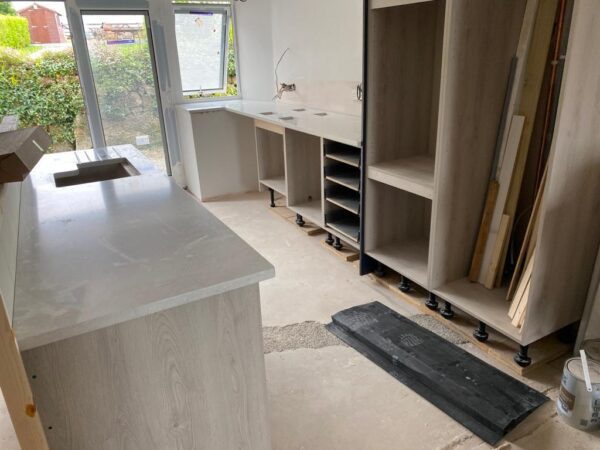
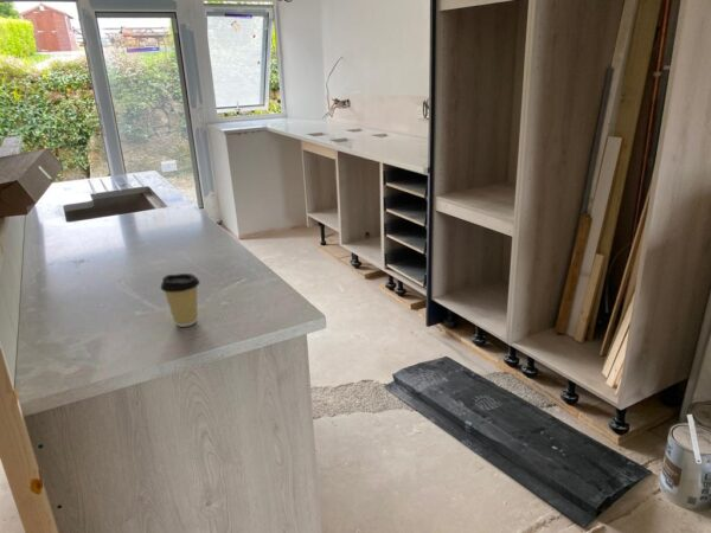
+ coffee cup (182, 300)
